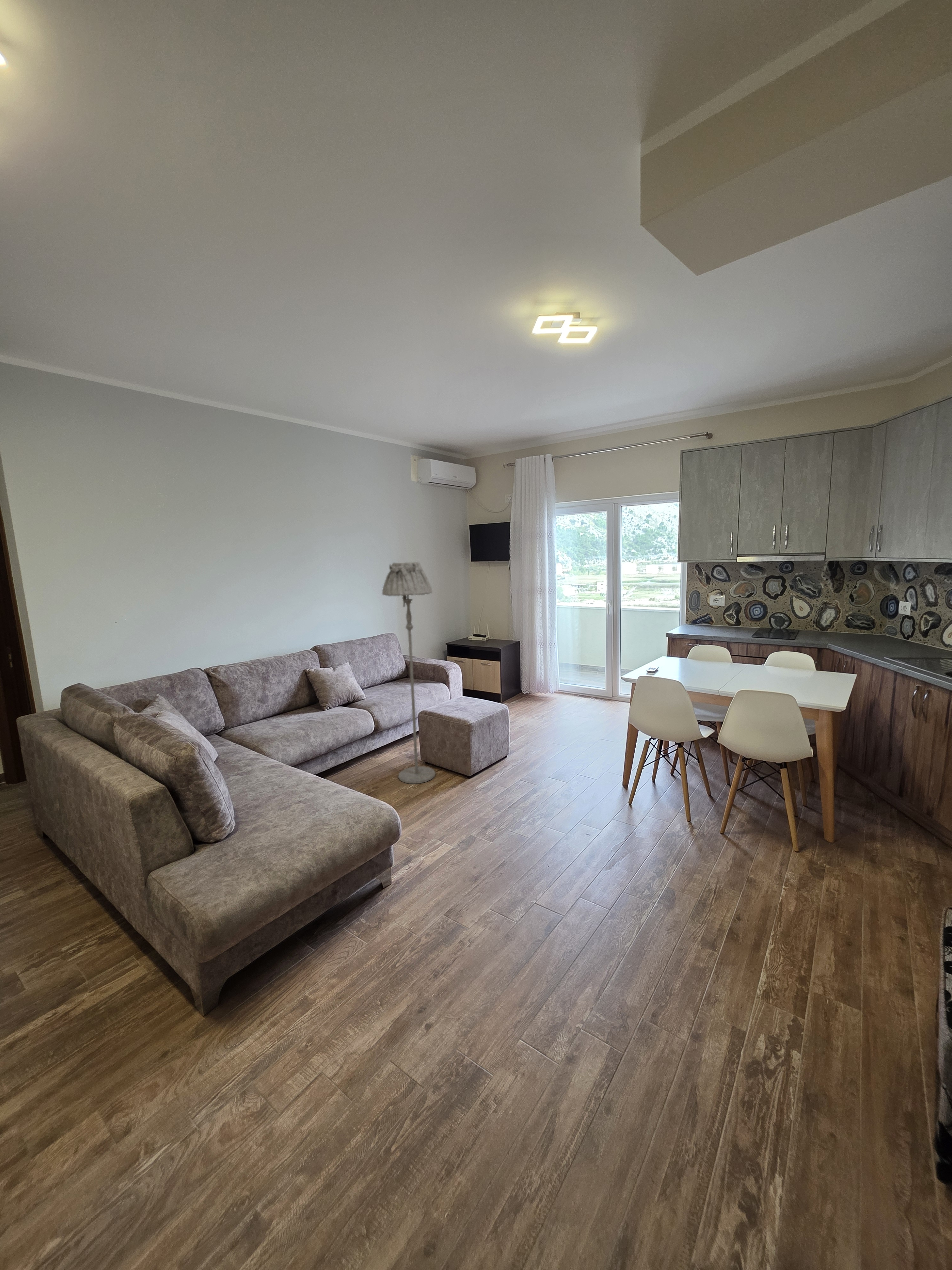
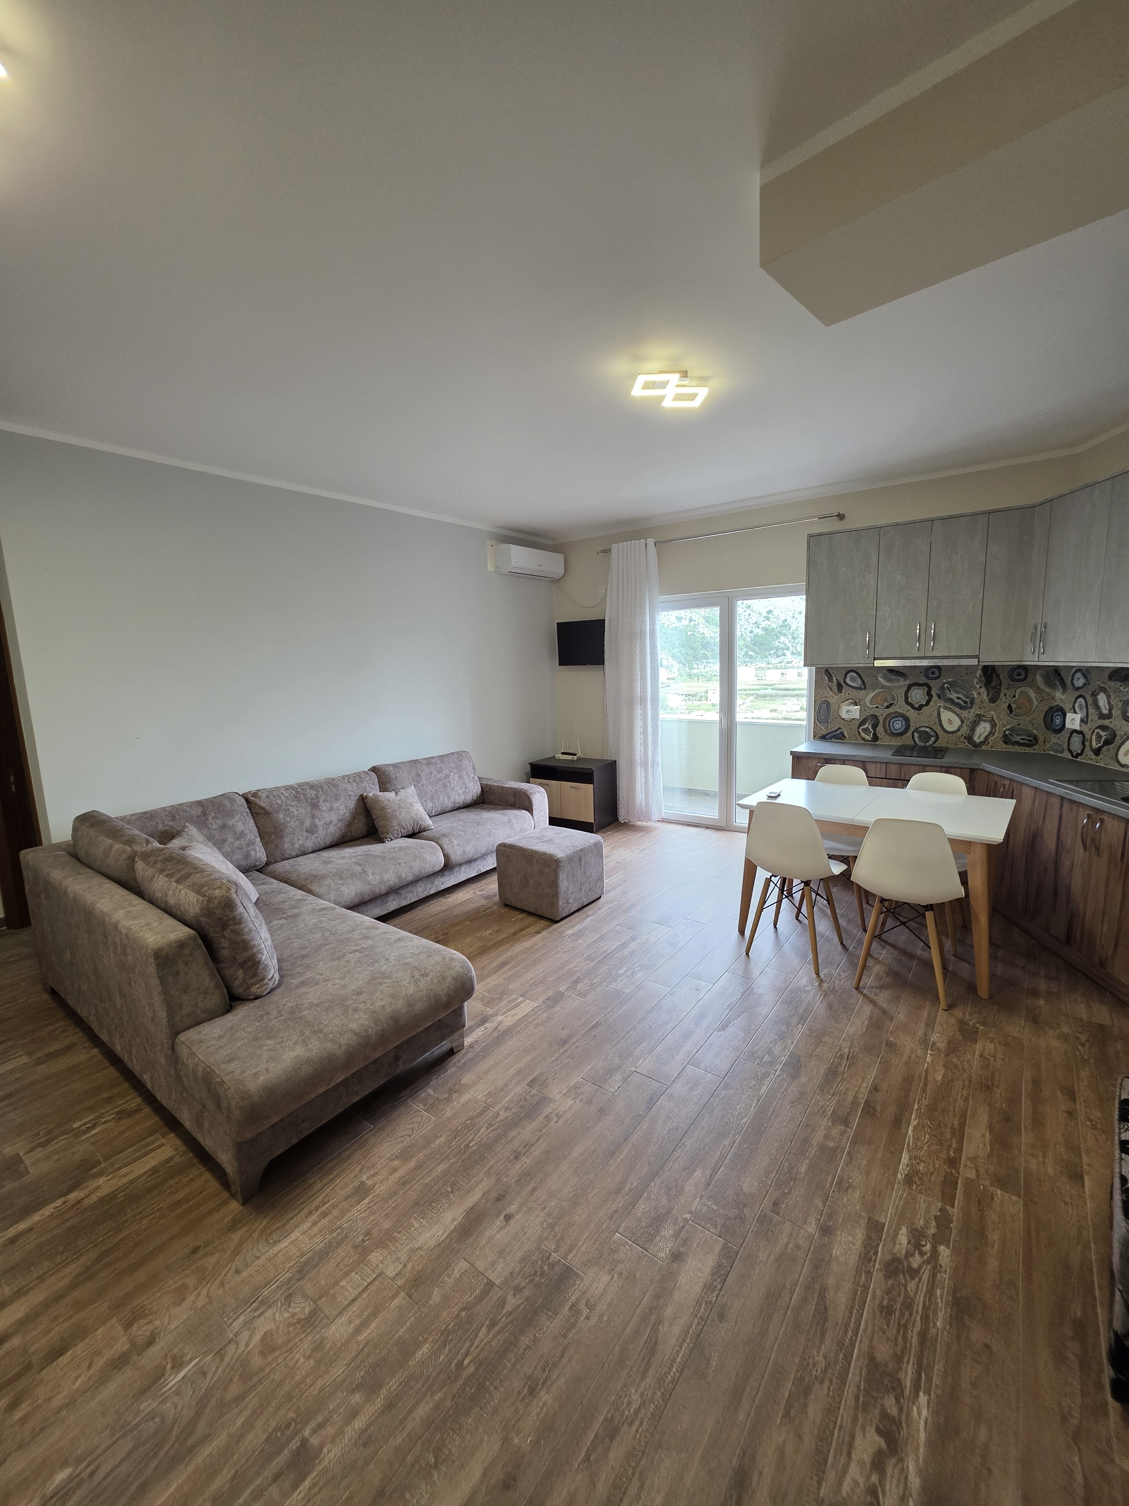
- floor lamp (411, 672)
